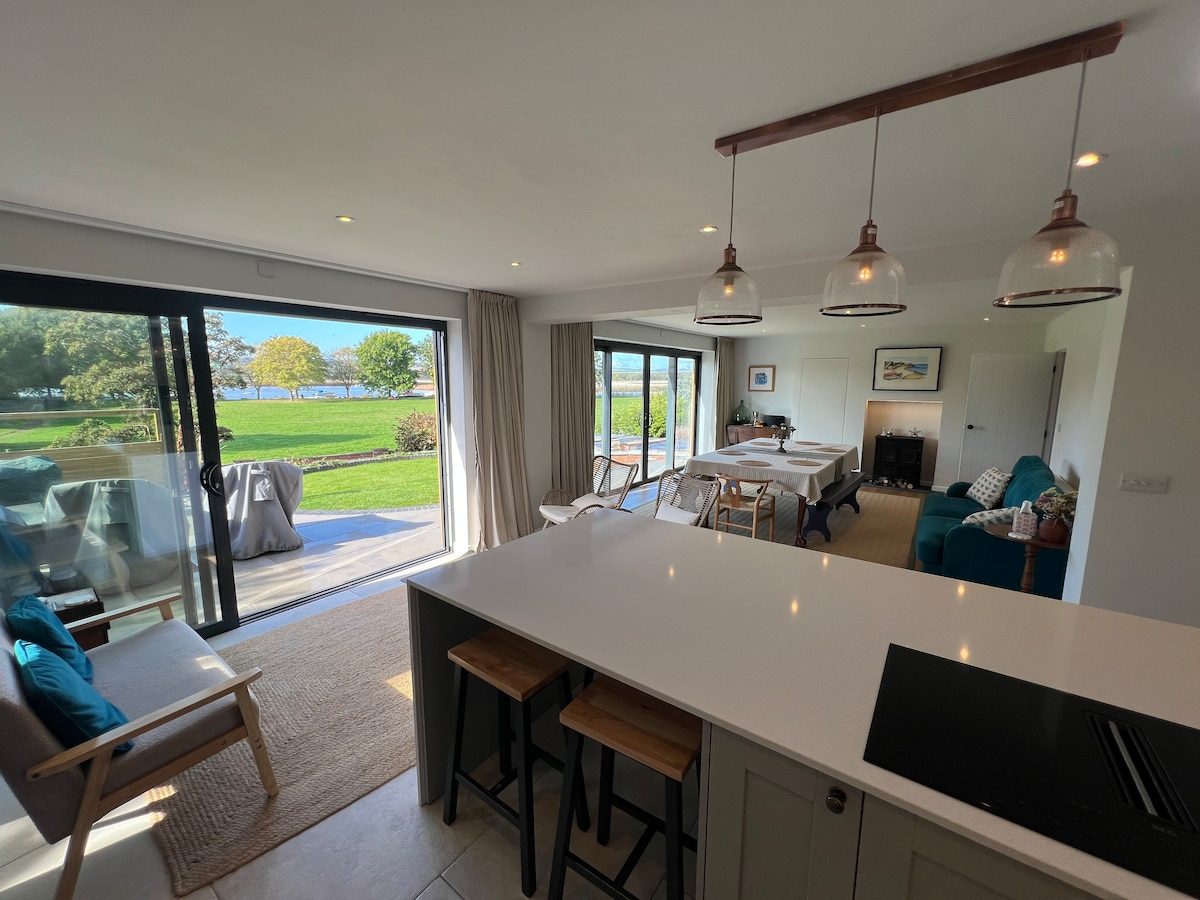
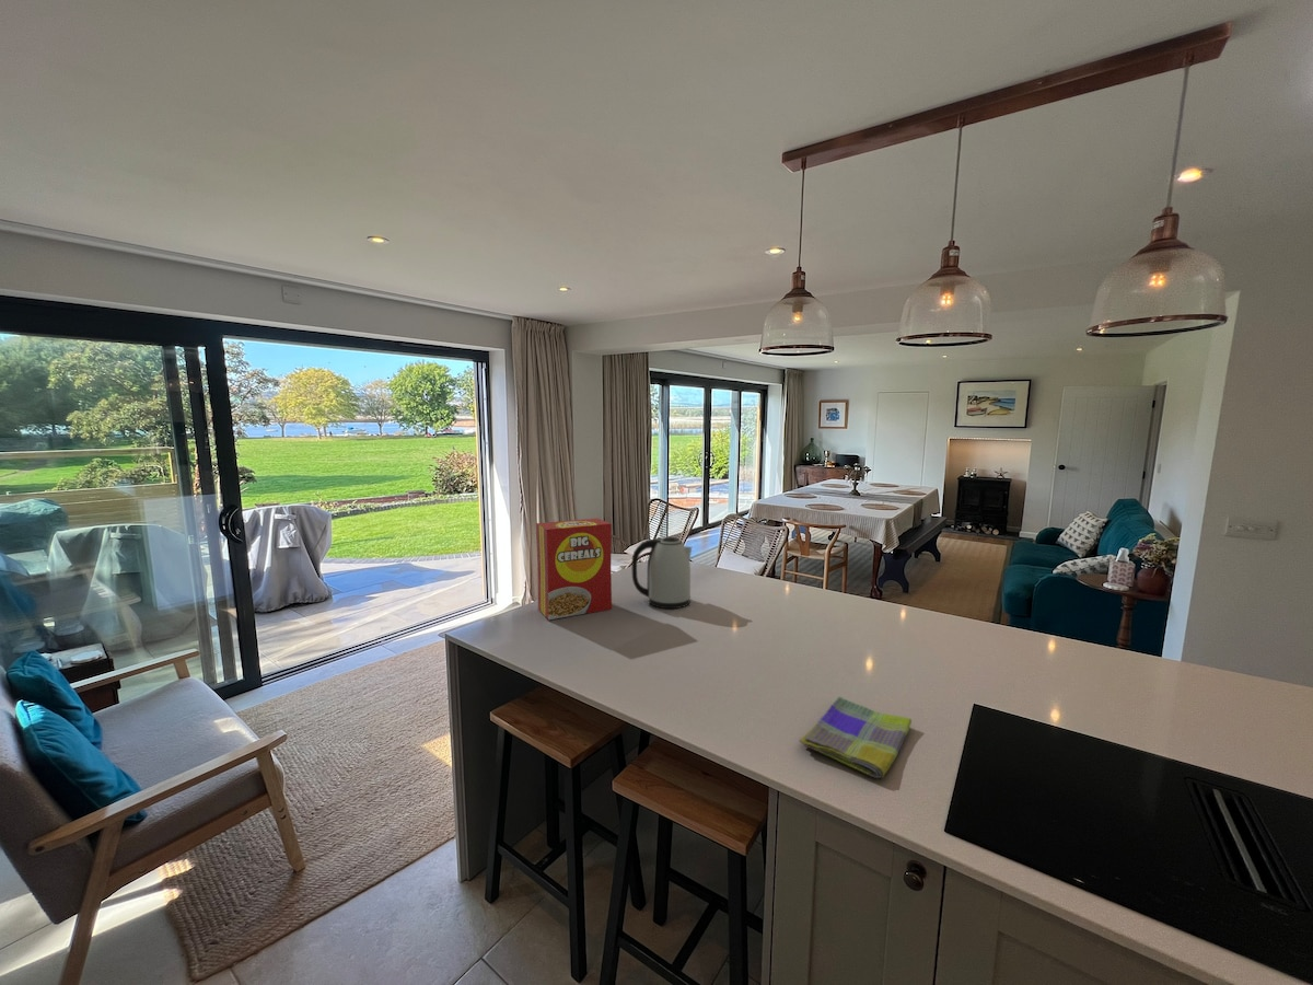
+ cereal box (573, 566)
+ kettle (661, 569)
+ dish towel (857, 732)
